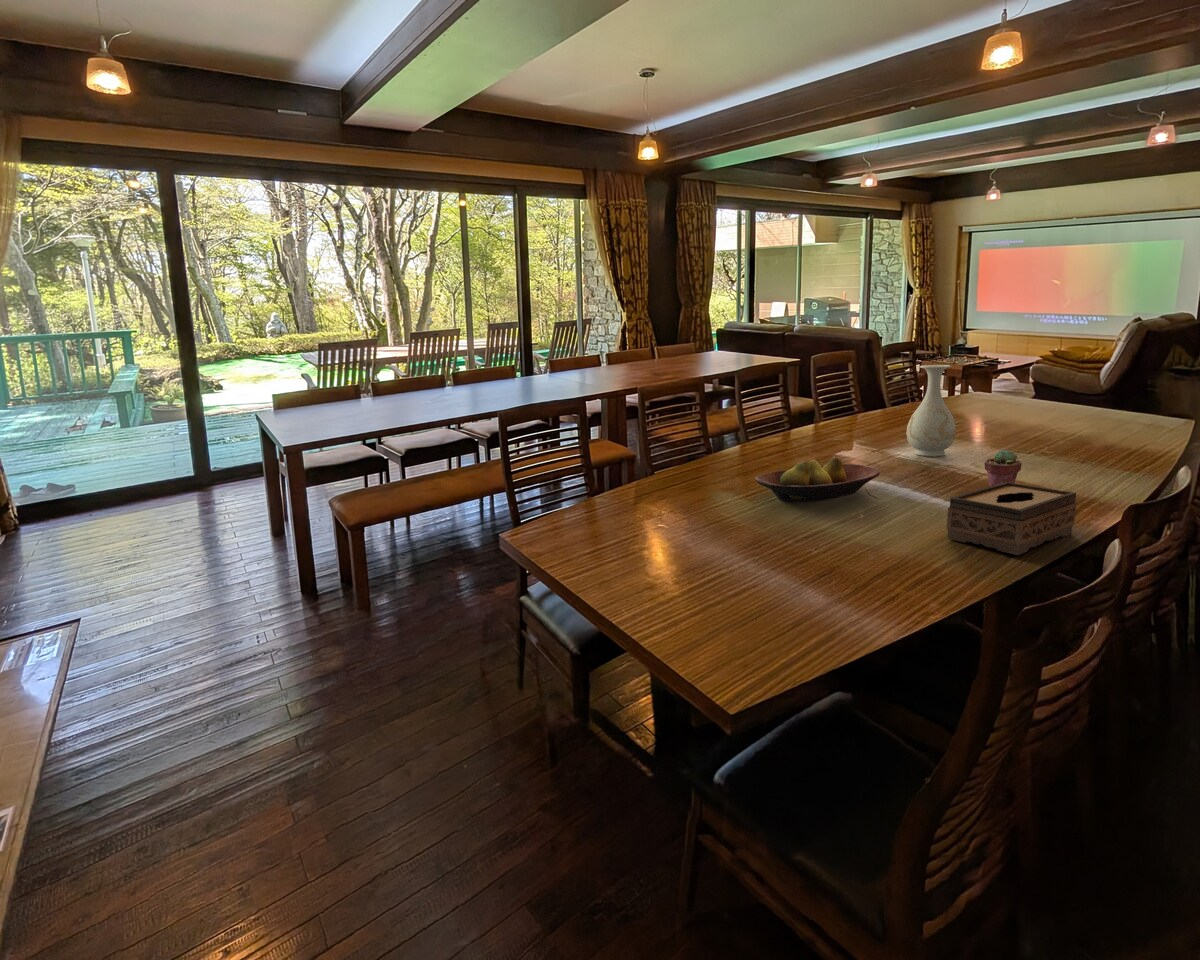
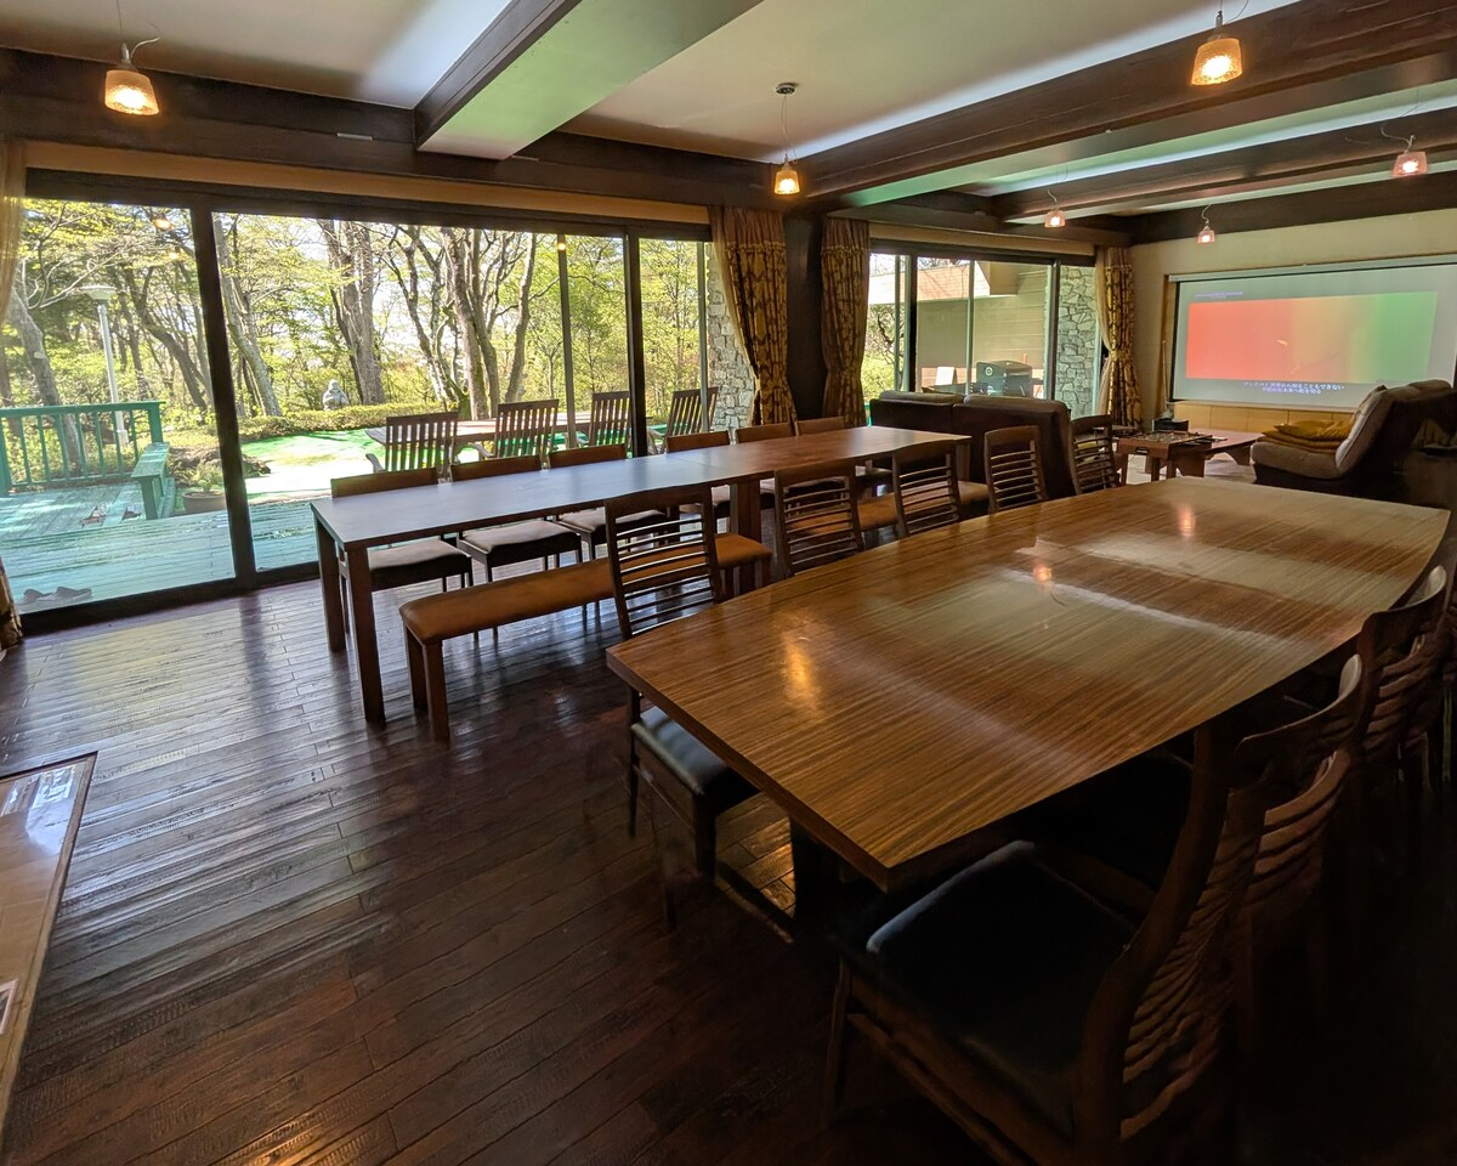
- vase (932, 410)
- fruit bowl (818, 476)
- potted succulent (1002, 469)
- tissue box (1011, 515)
